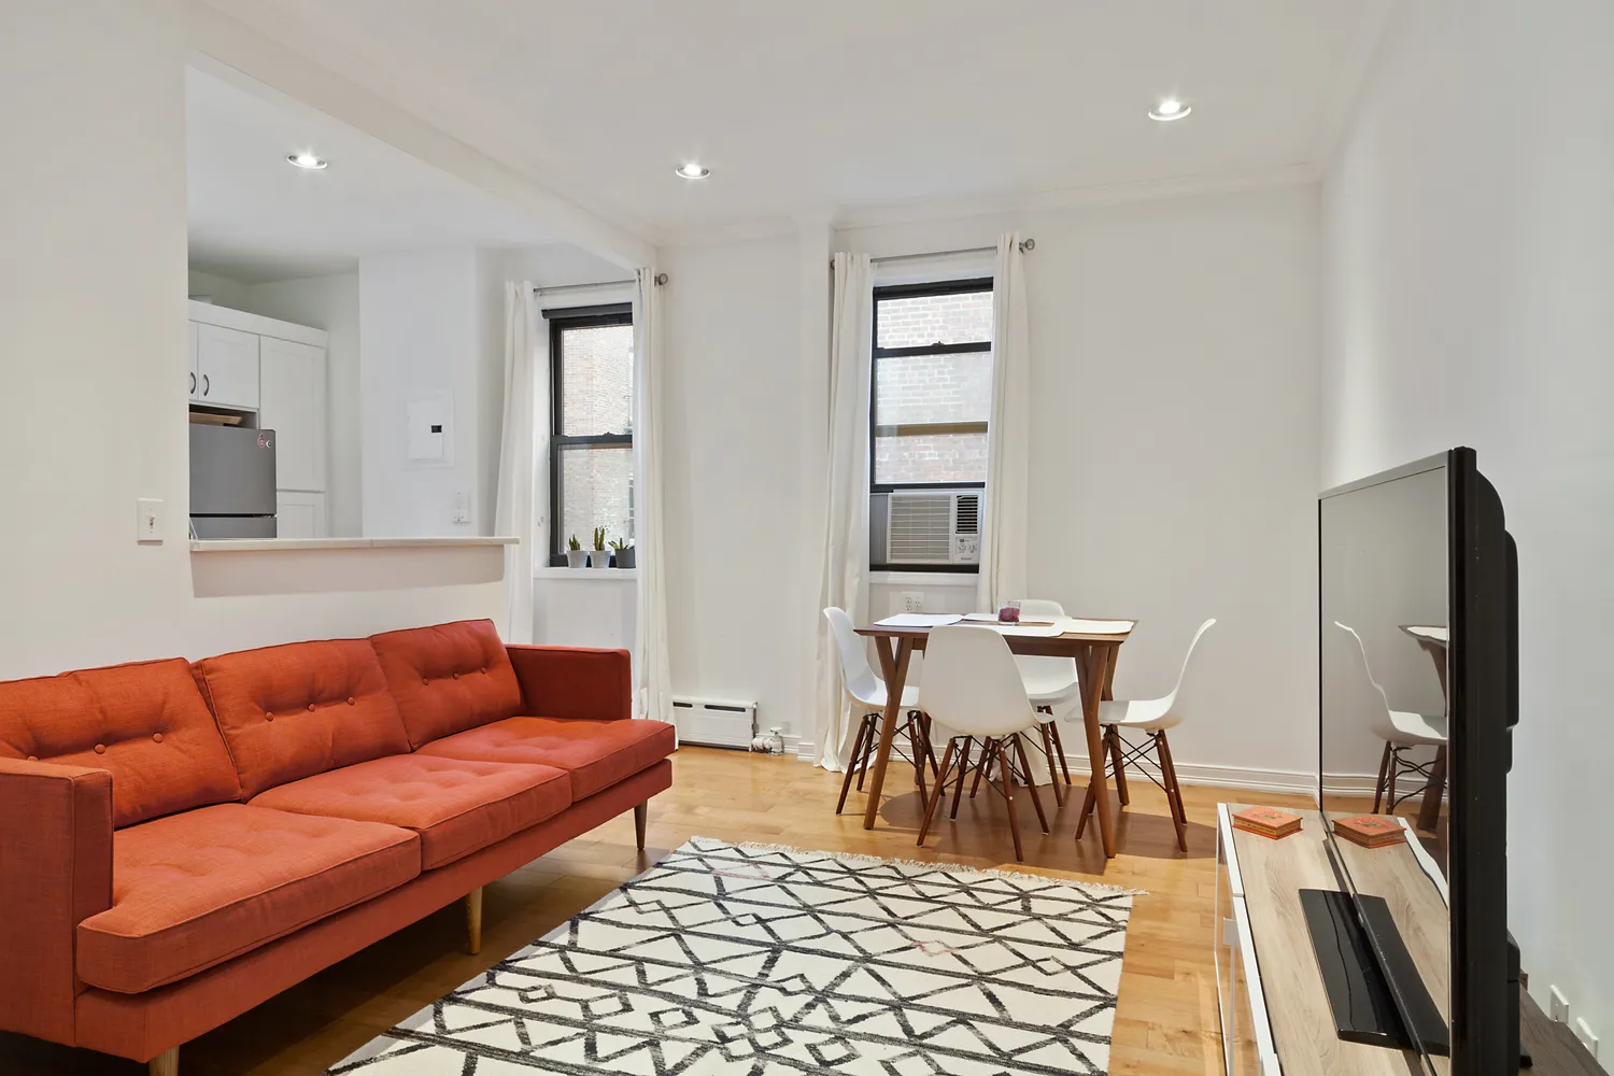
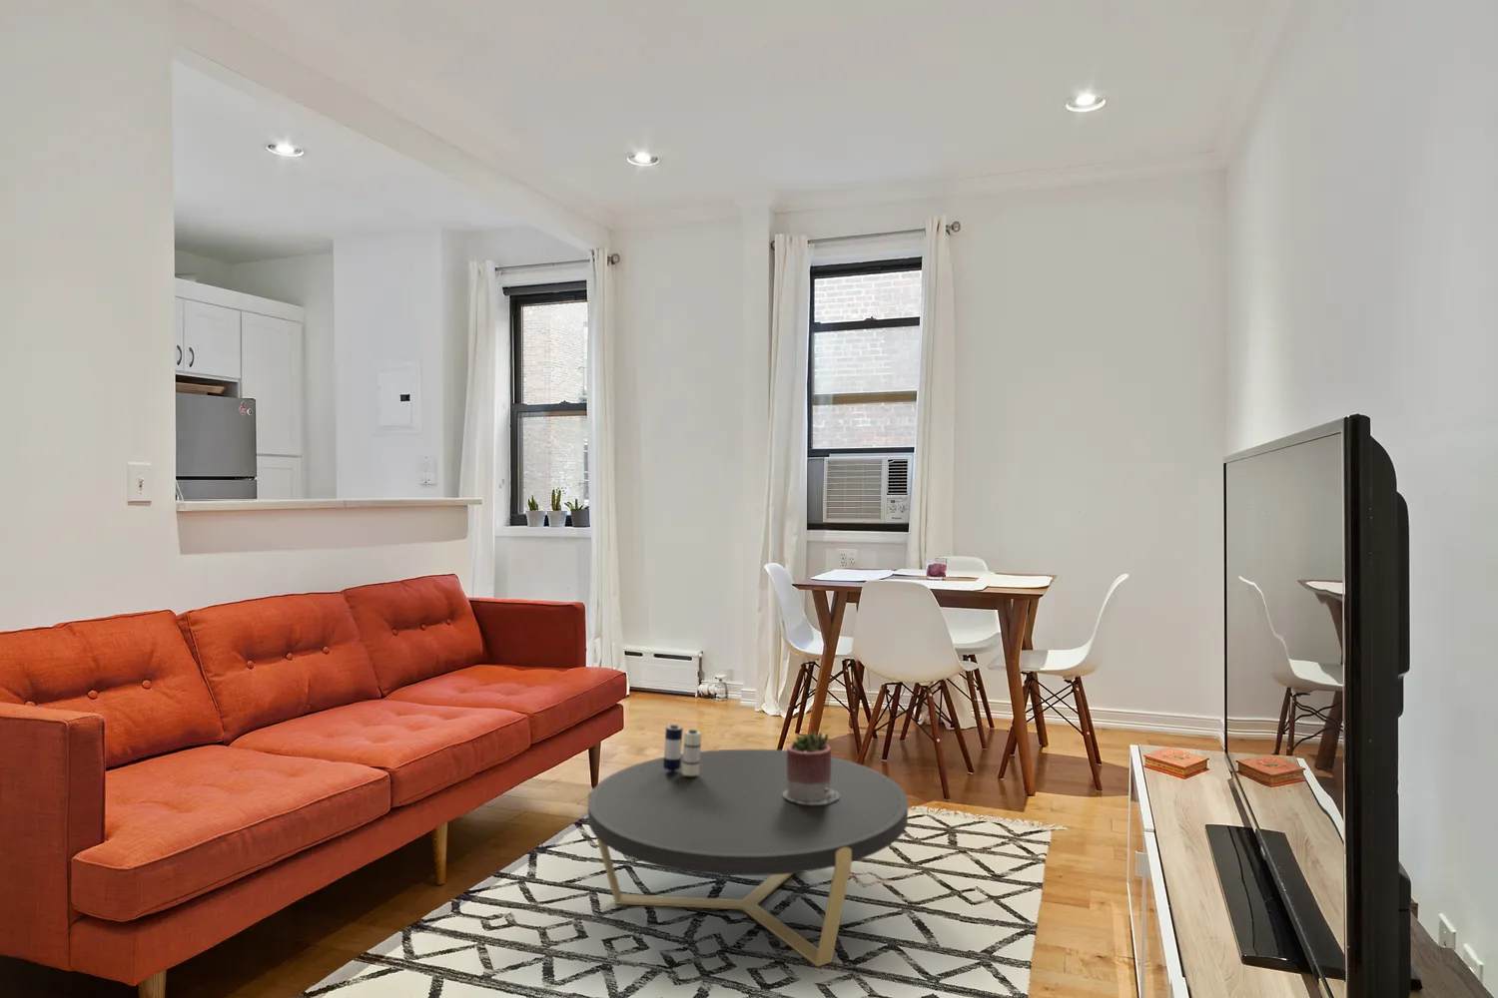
+ succulent planter (811, 763)
+ coffee table (748, 849)
+ candle (671, 749)
